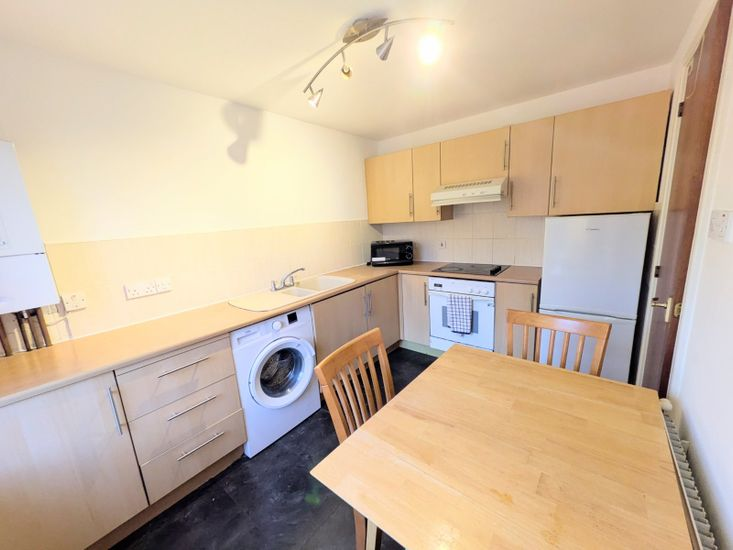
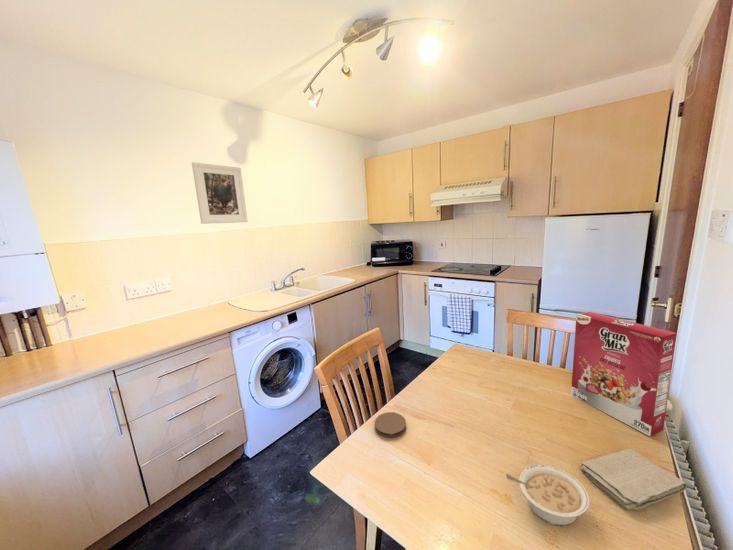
+ washcloth (630, 475)
+ coaster (390, 424)
+ cereal box (616, 367)
+ legume (550, 496)
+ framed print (221, 194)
